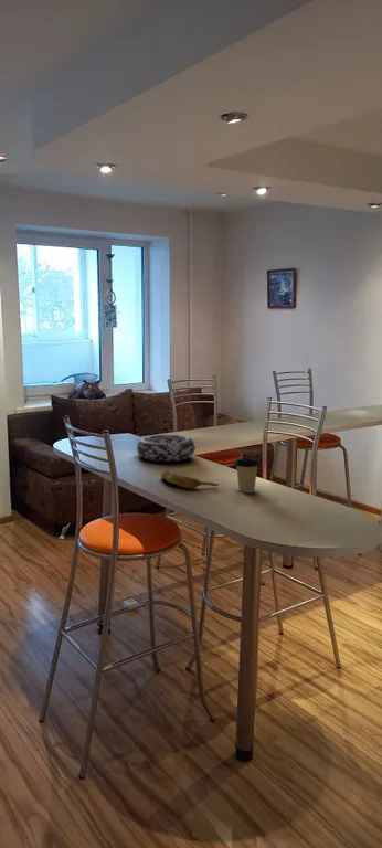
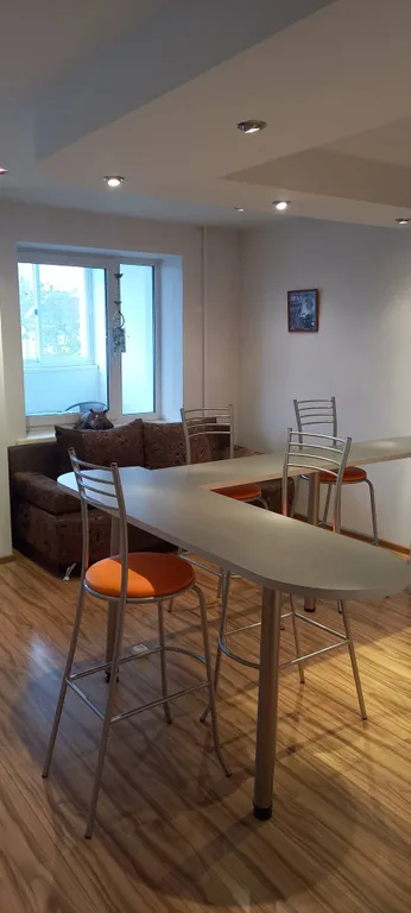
- coffee cup (246, 475)
- decorative bowl (166, 447)
- banana (189, 477)
